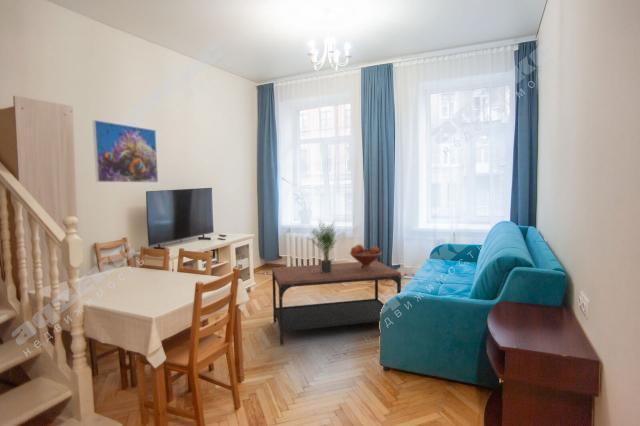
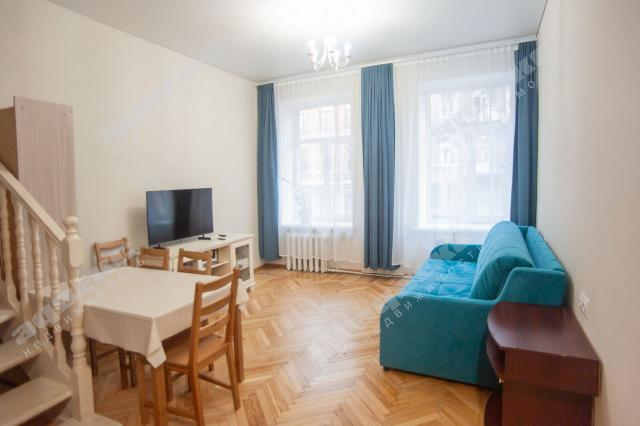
- fruit bowl (365, 257)
- potted plant (323, 244)
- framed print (128, 154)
- coffee table (334, 302)
